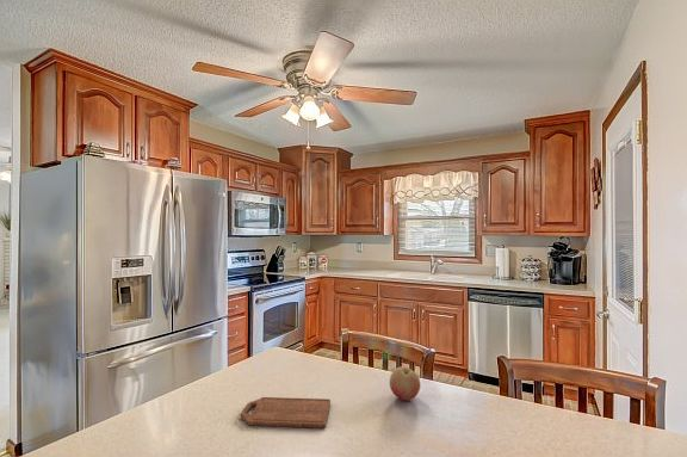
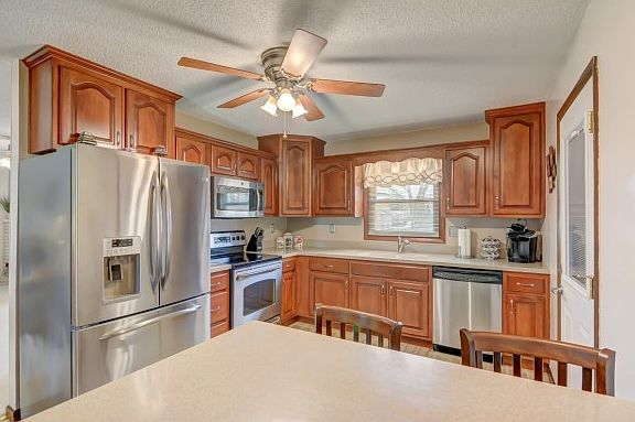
- fruit (404, 383)
- cutting board (285, 410)
